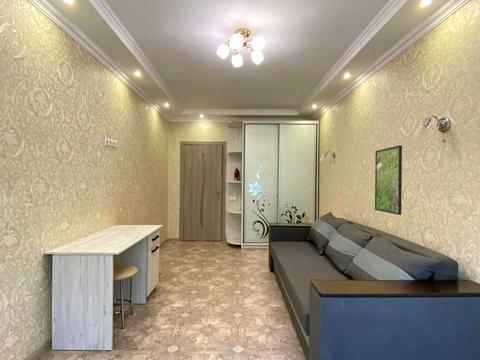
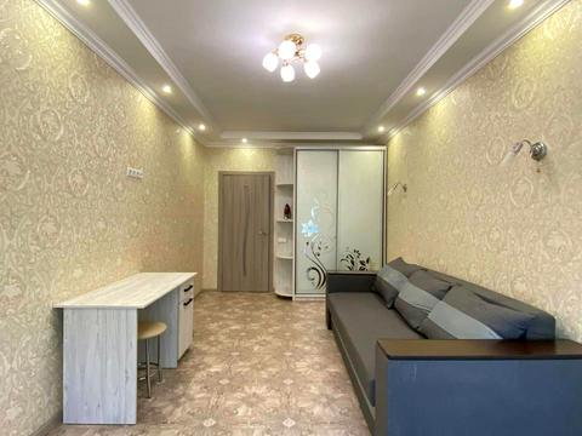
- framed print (387, 180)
